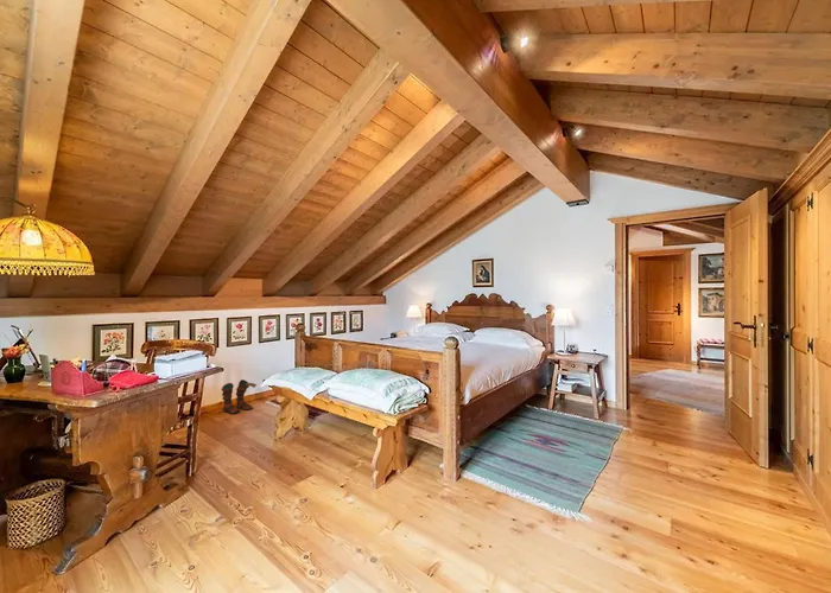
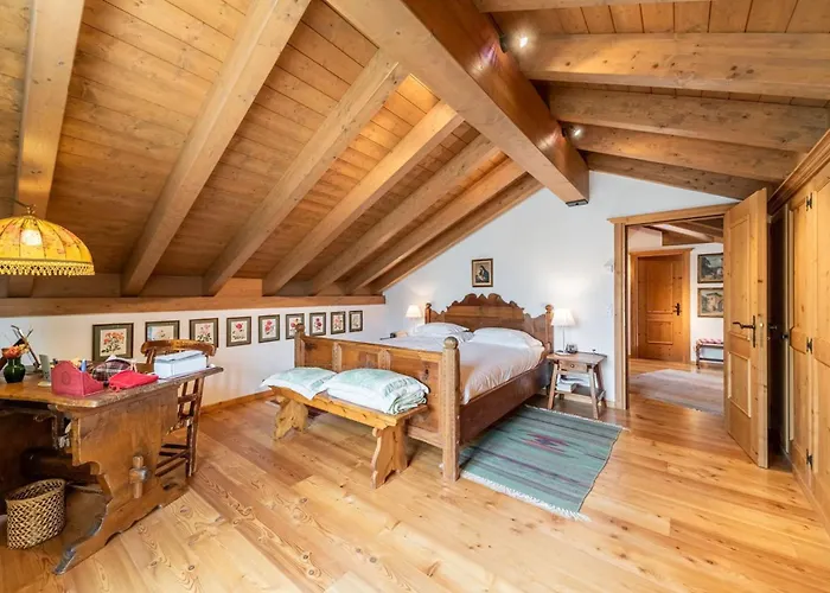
- boots (240, 395)
